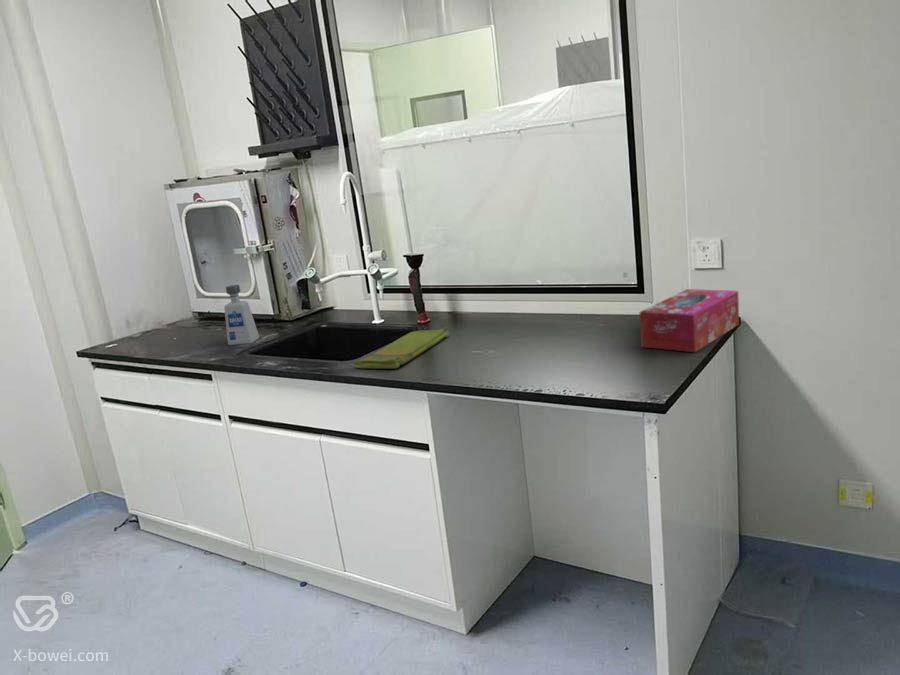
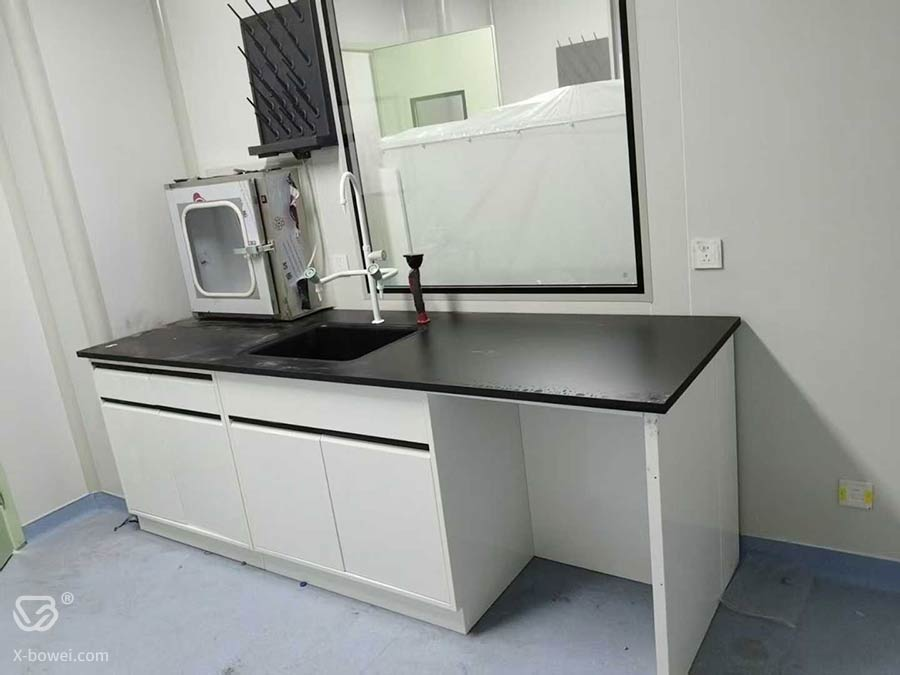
- soap dispenser (238, 314)
- tissue box (690, 318)
- dish towel (403, 346)
